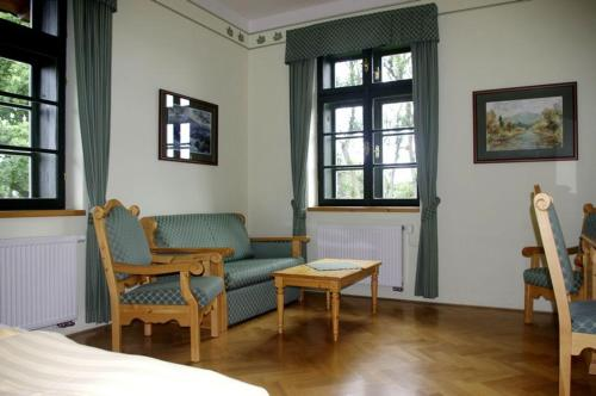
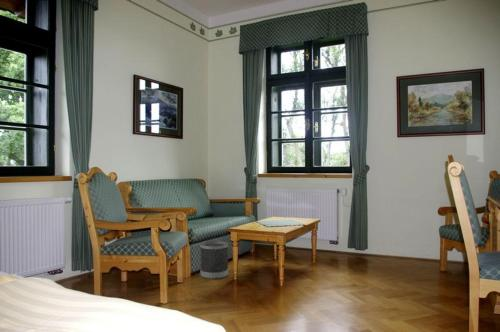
+ wastebasket (214, 259)
